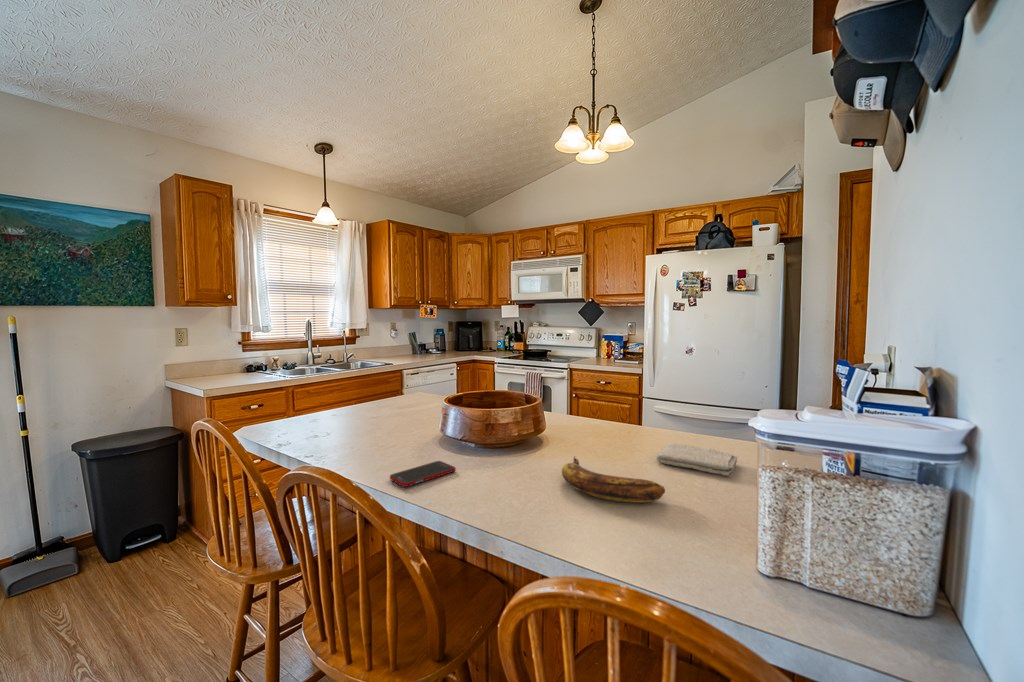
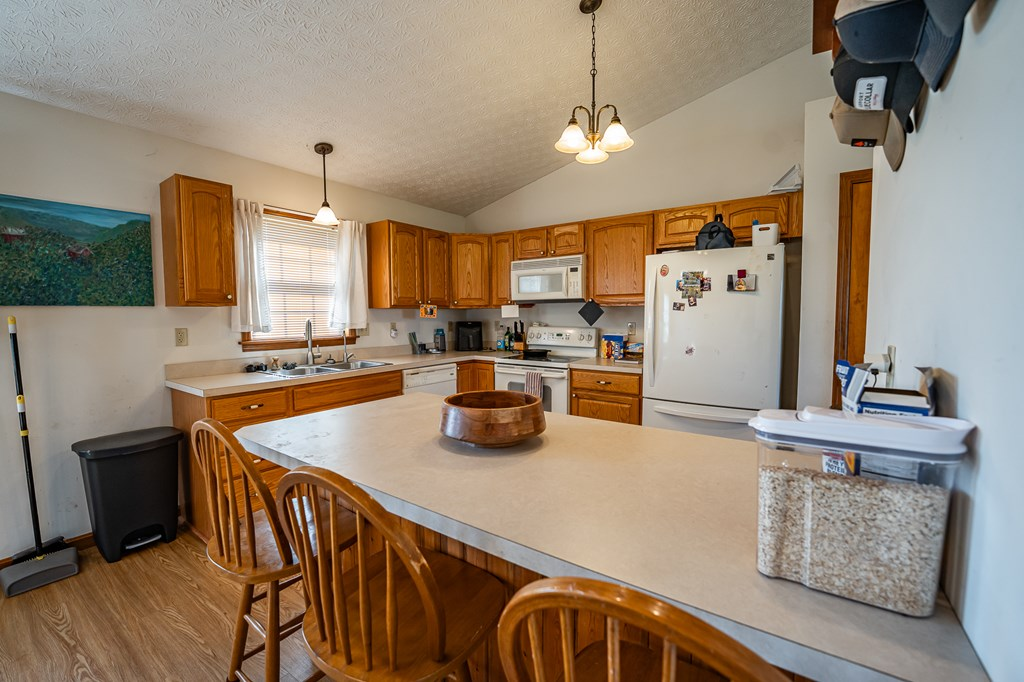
- cell phone (423, 473)
- washcloth (696, 457)
- banana (605, 477)
